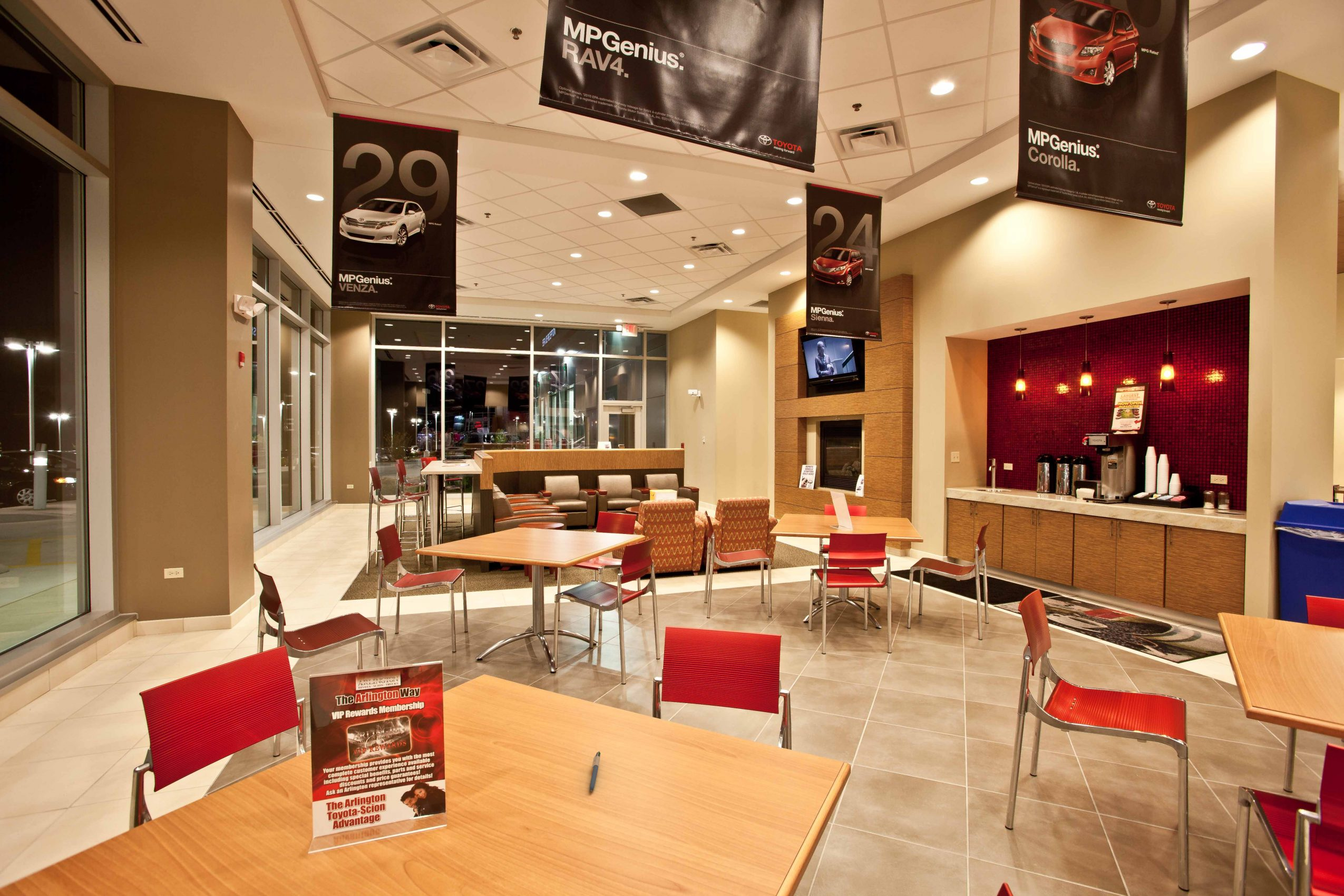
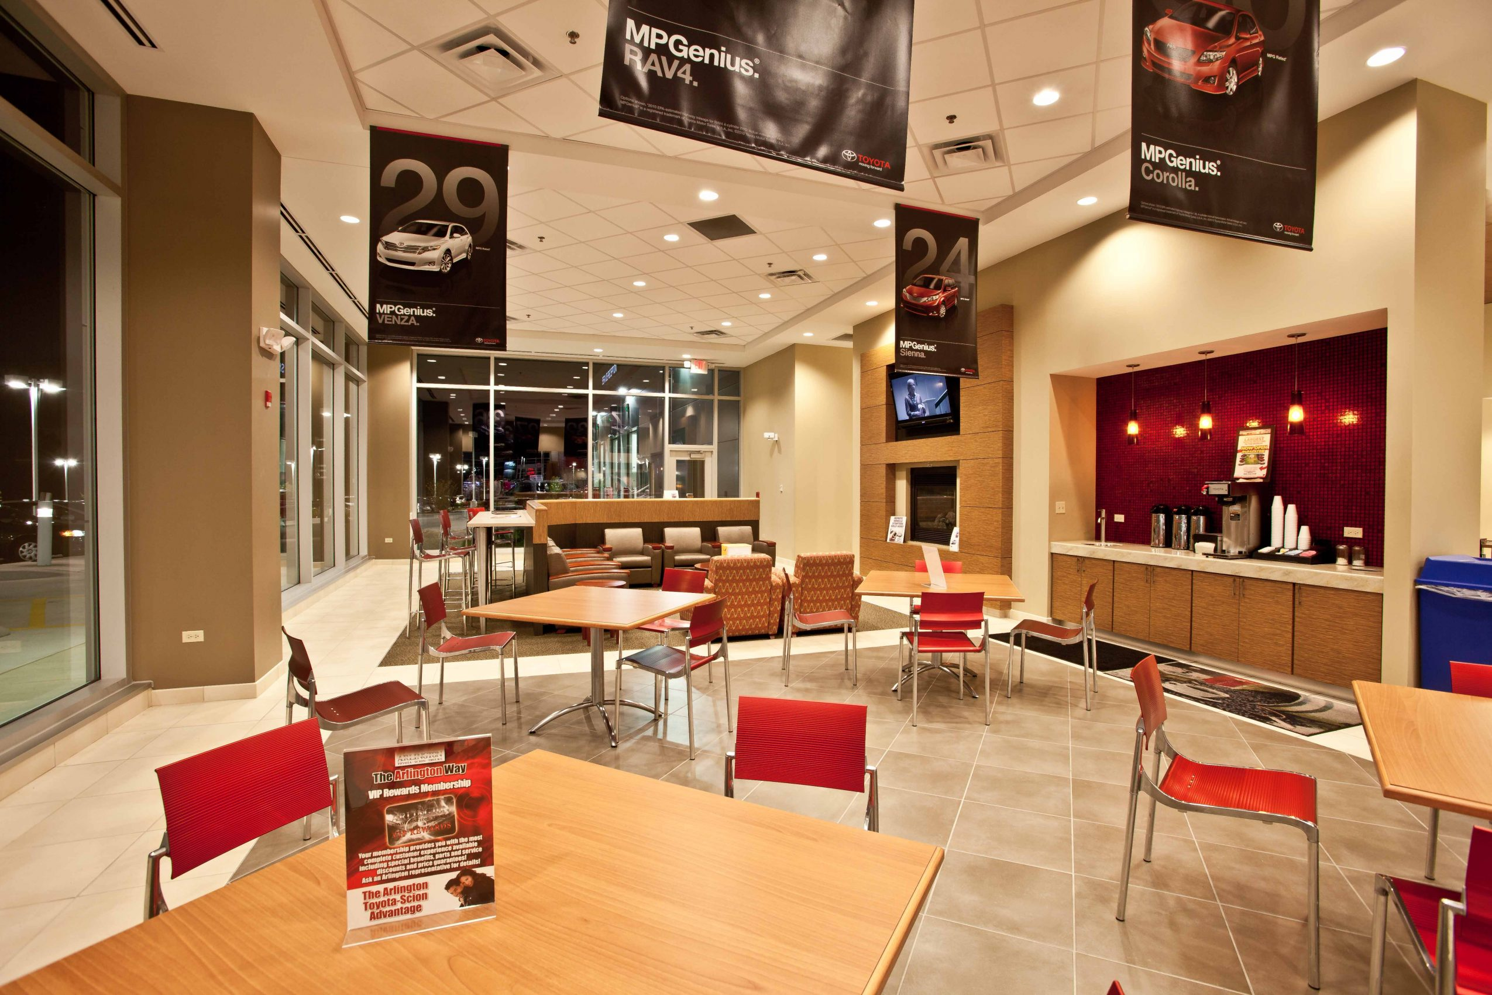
- pen (594, 770)
